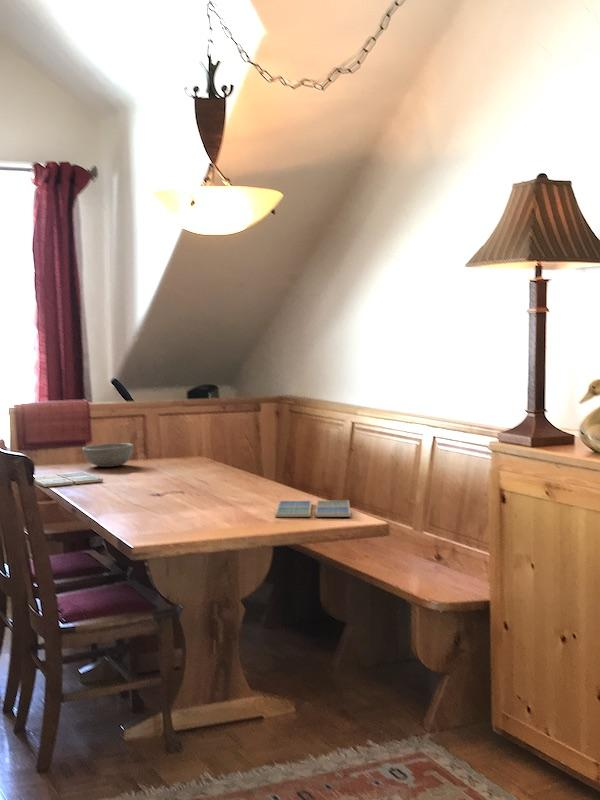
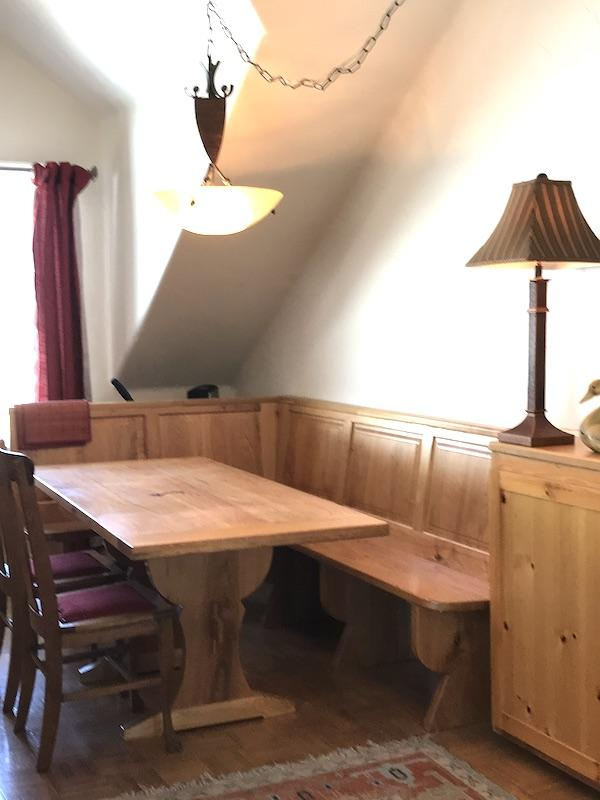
- drink coaster (311, 506)
- bowl (108, 455)
- drink coaster (64, 478)
